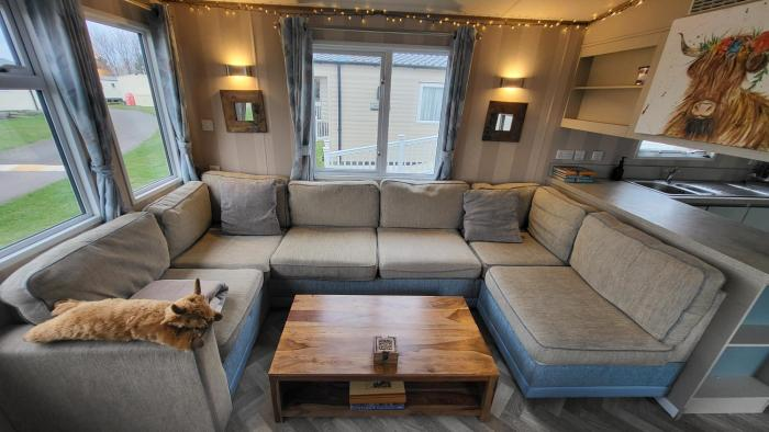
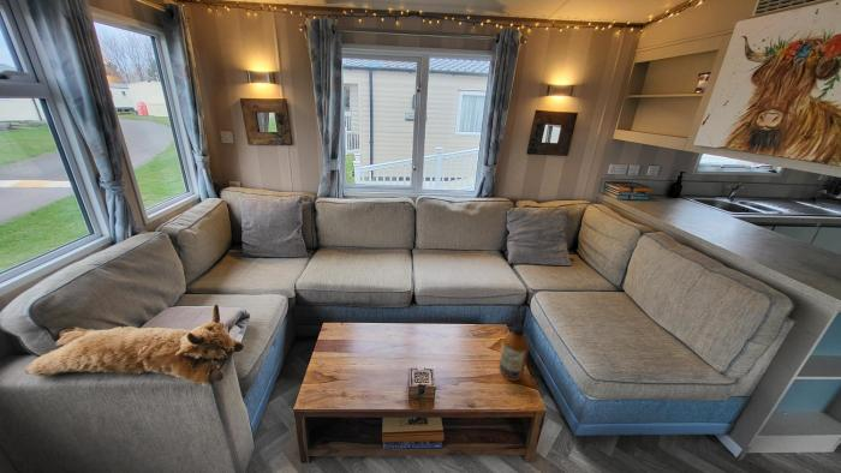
+ bottle (514, 352)
